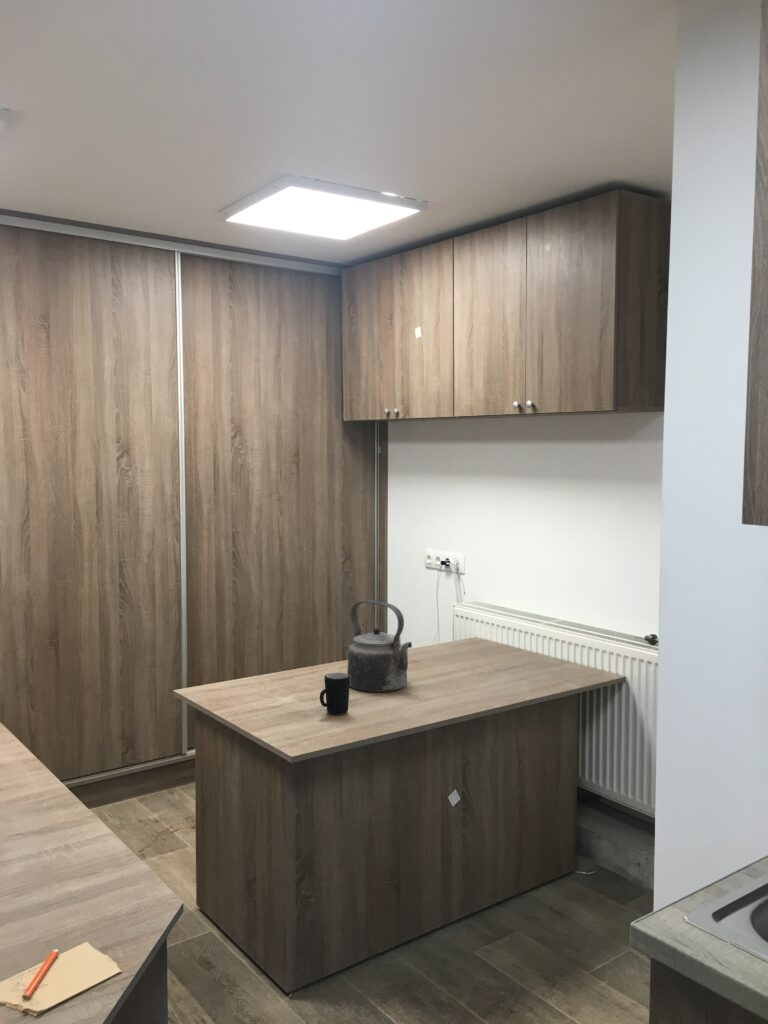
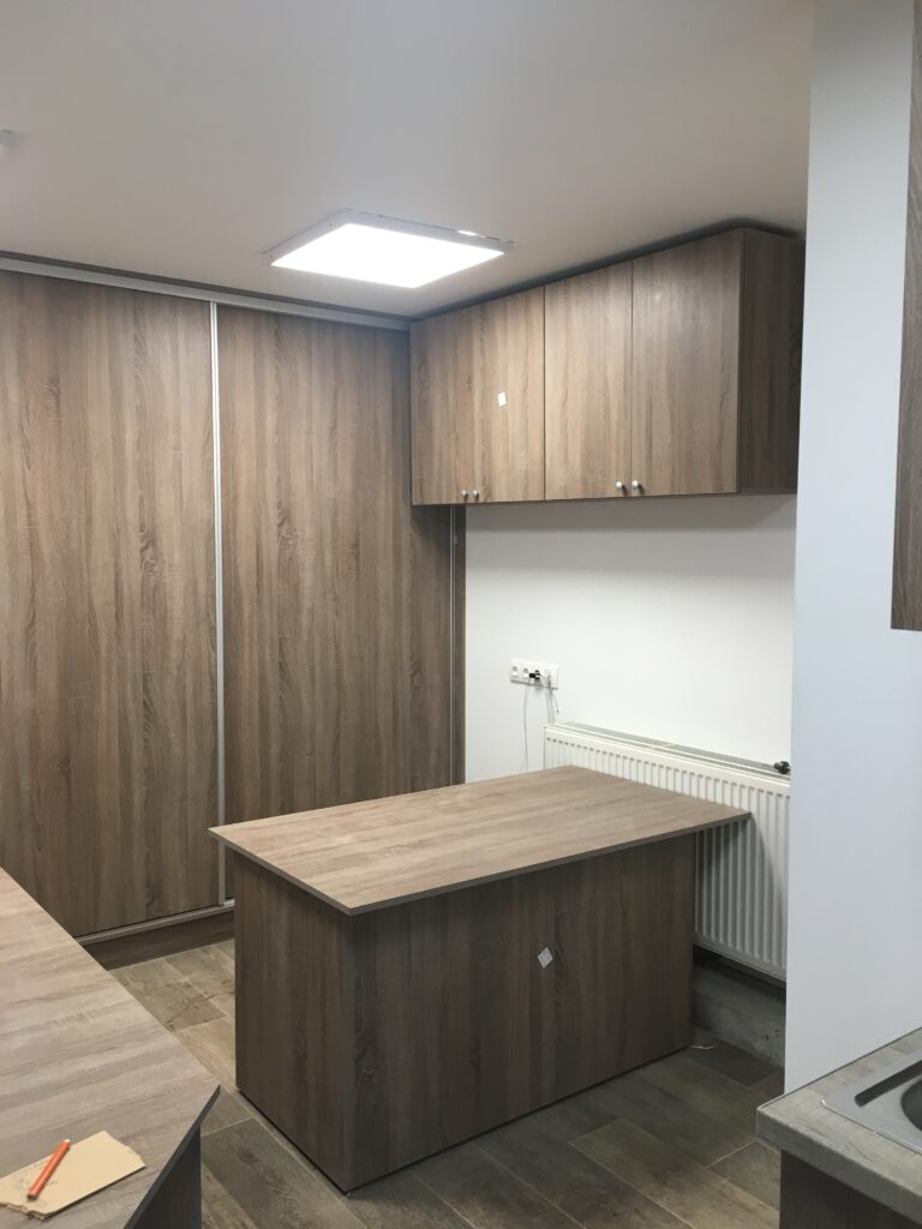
- mug (333, 695)
- kettle (381, 644)
